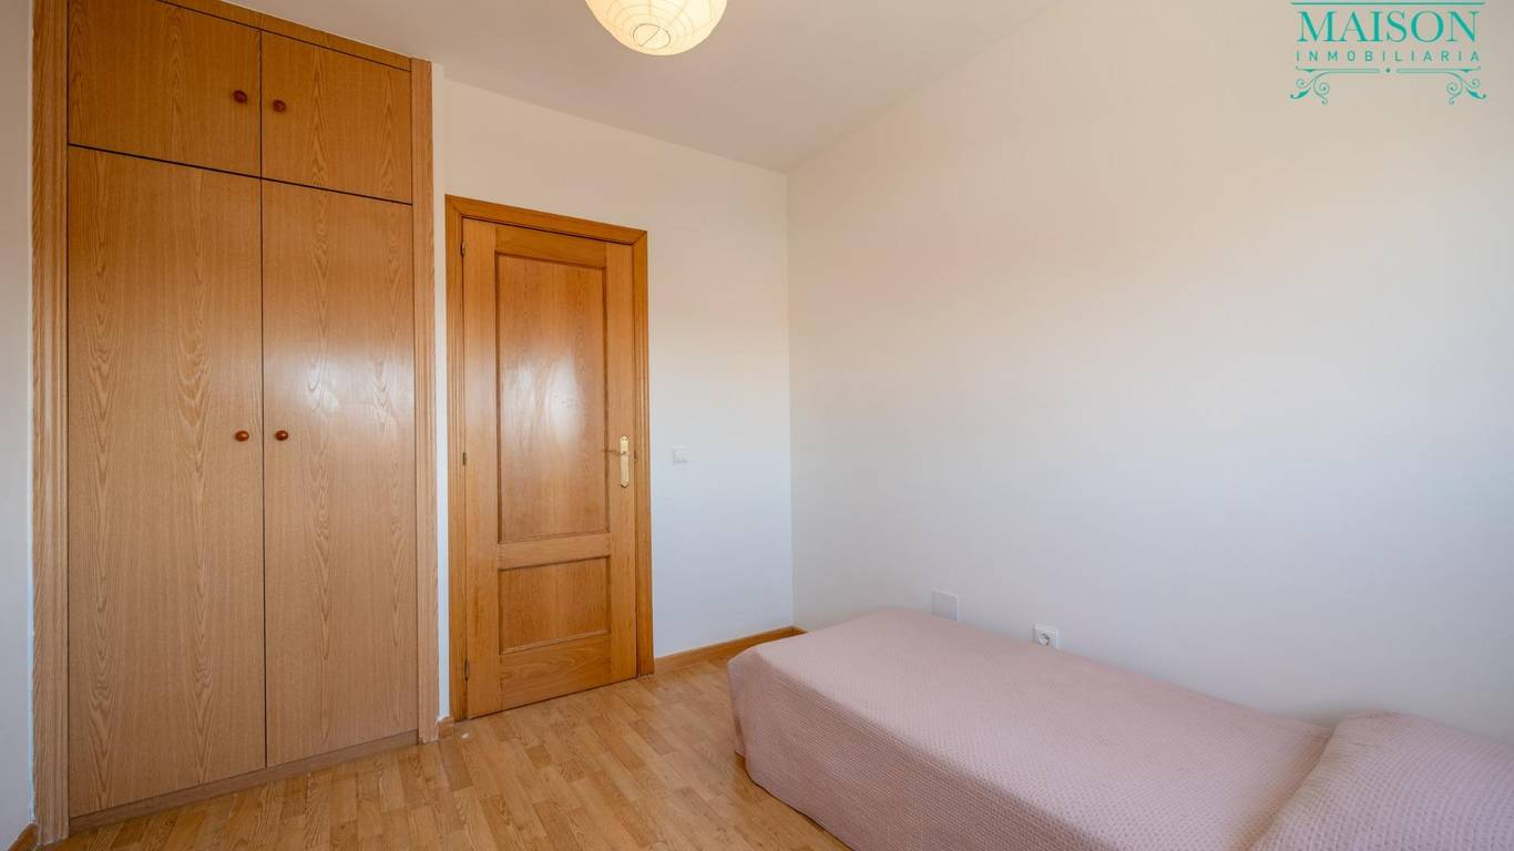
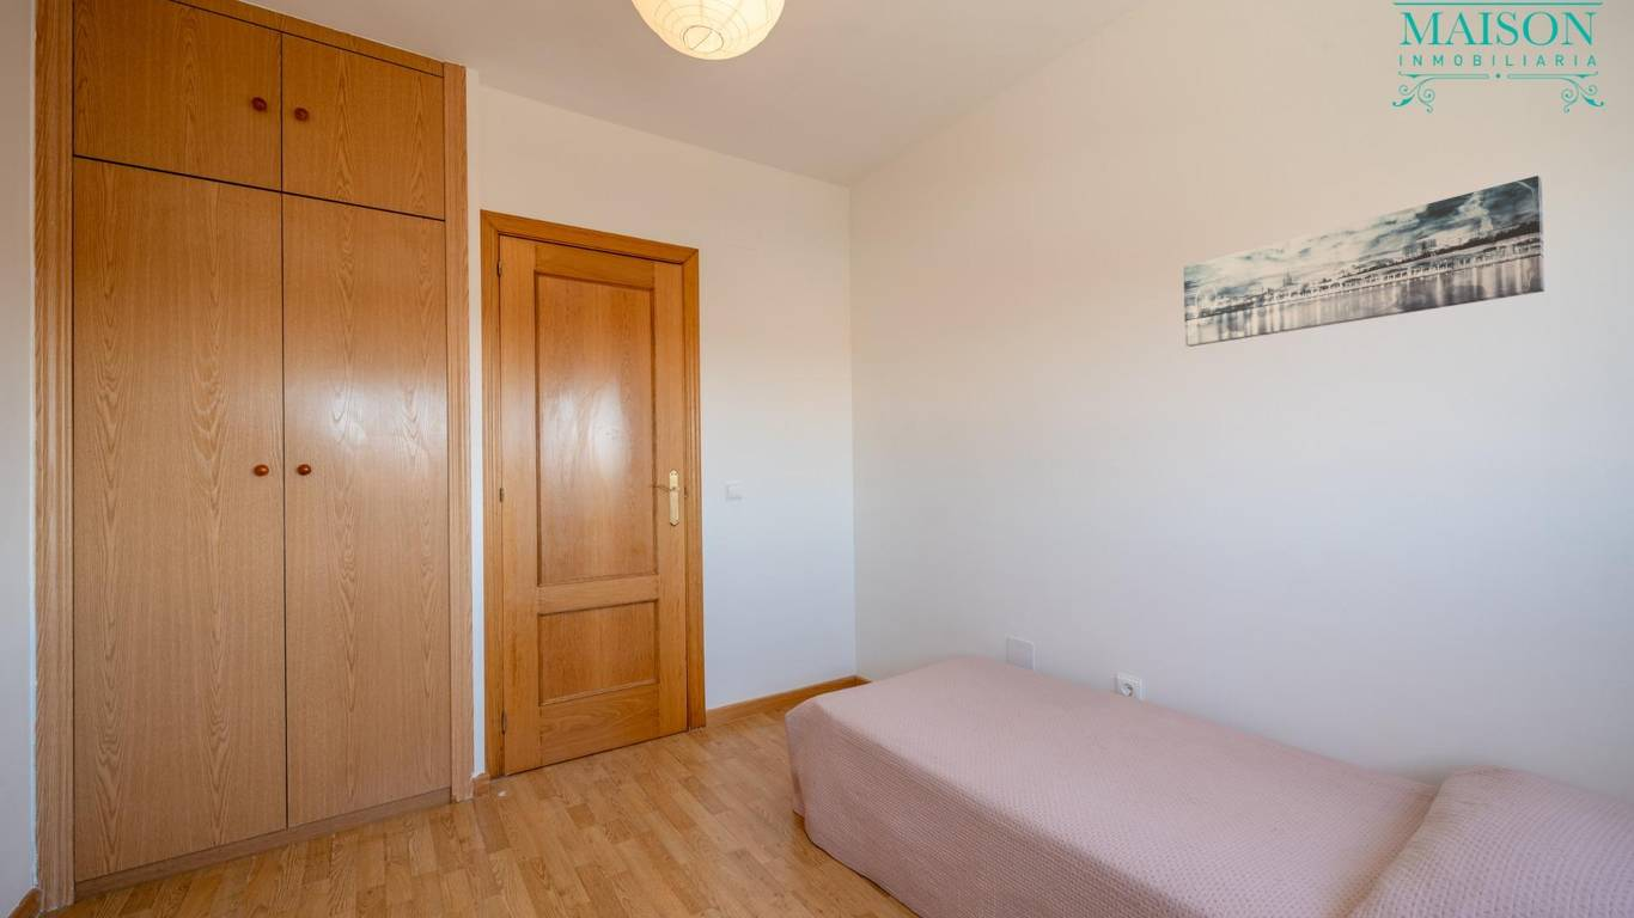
+ wall art (1333, 276)
